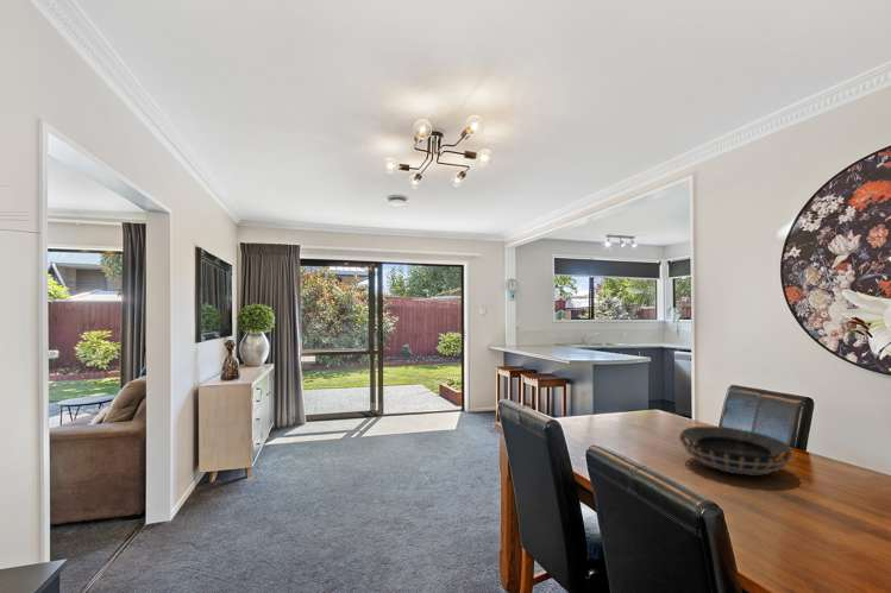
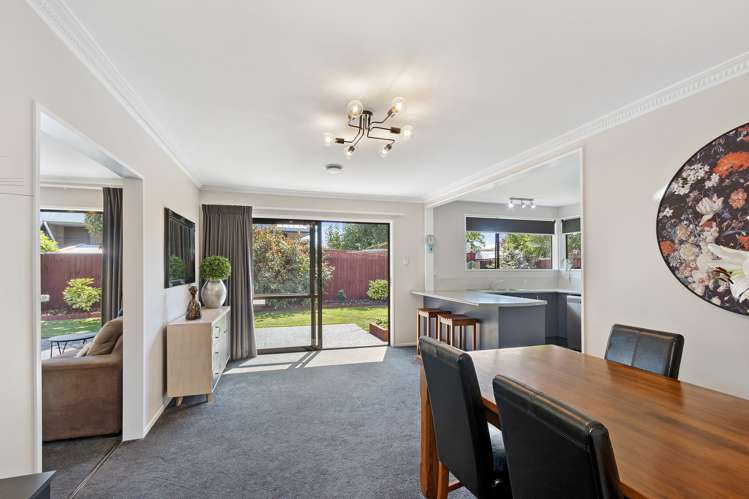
- decorative bowl (733, 453)
